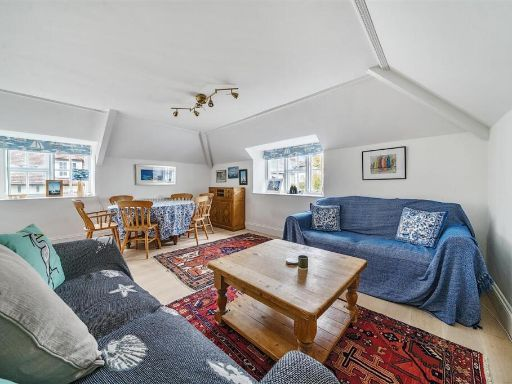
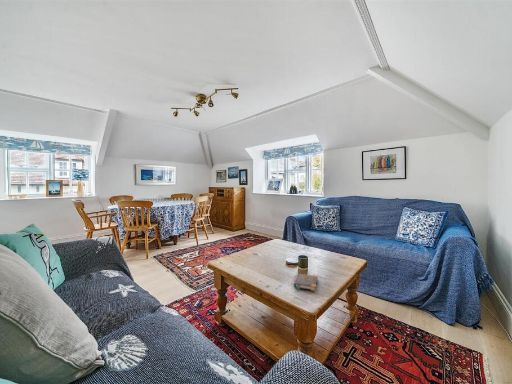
+ book (306, 281)
